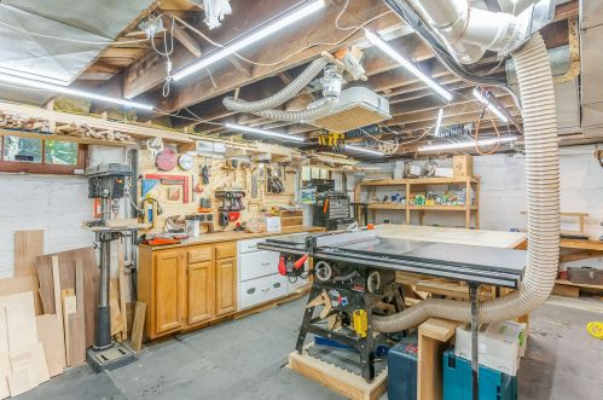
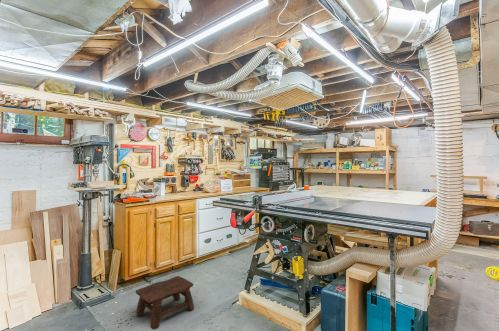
+ stool (165, 298)
